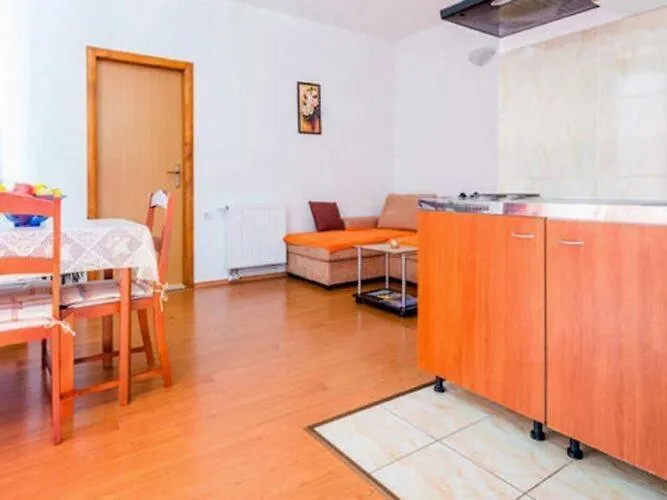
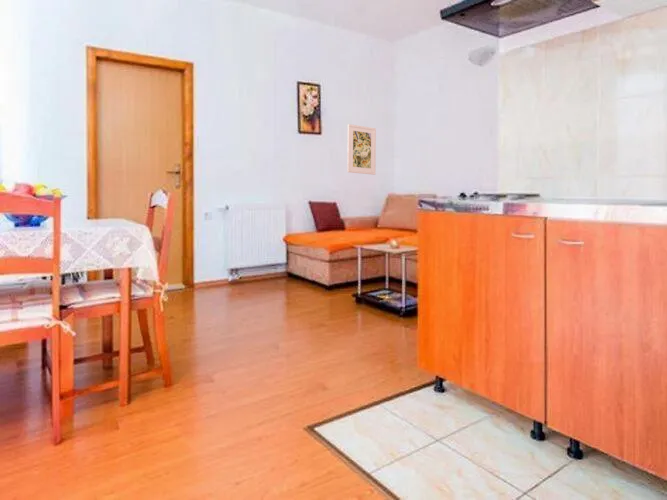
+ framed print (361, 149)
